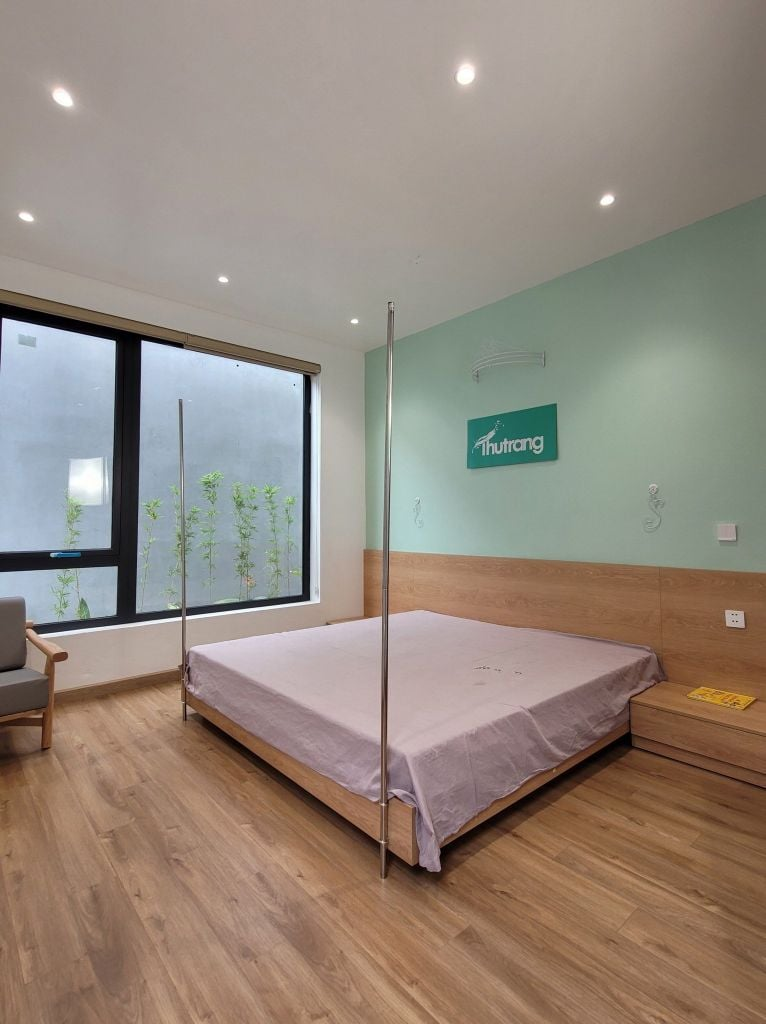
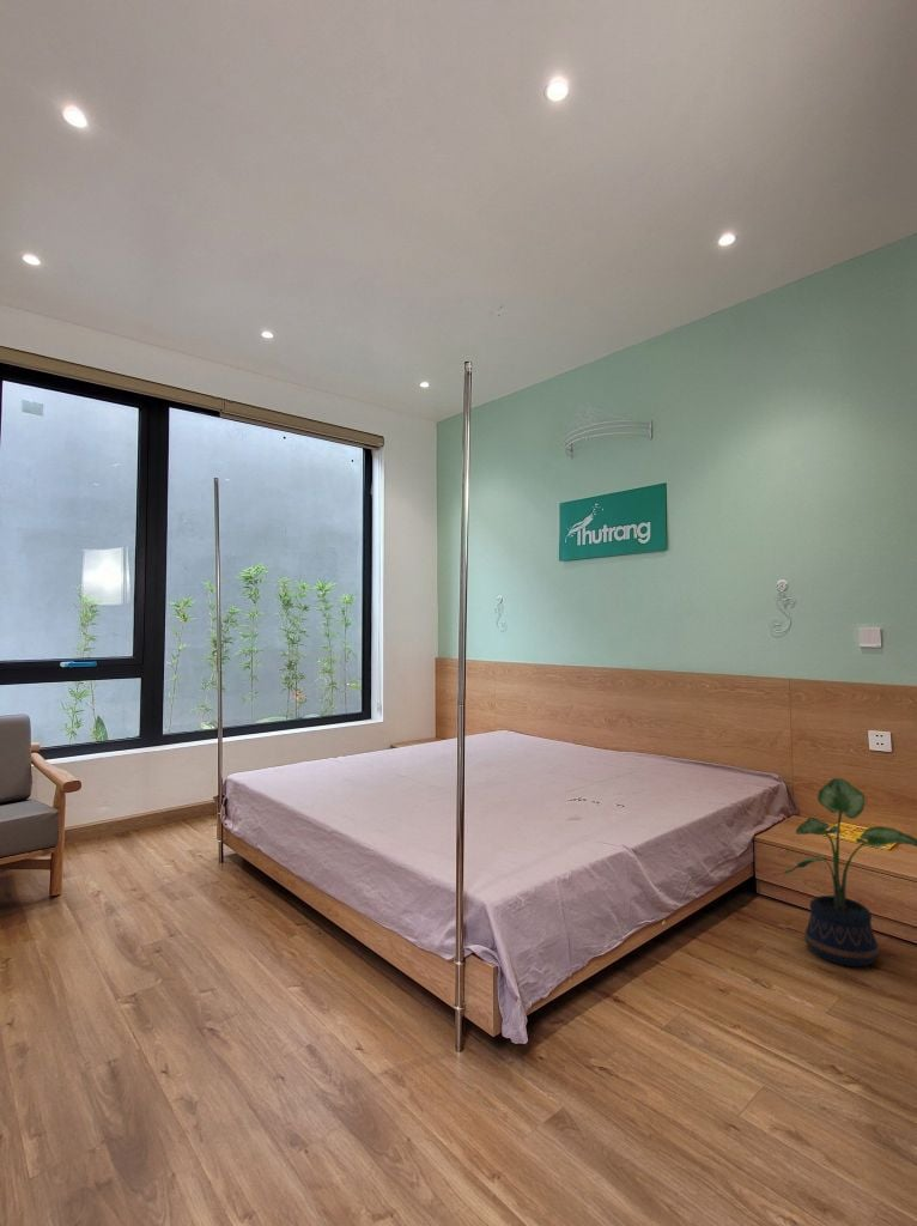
+ potted plant (846, 872)
